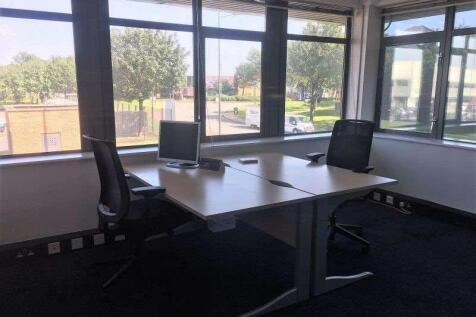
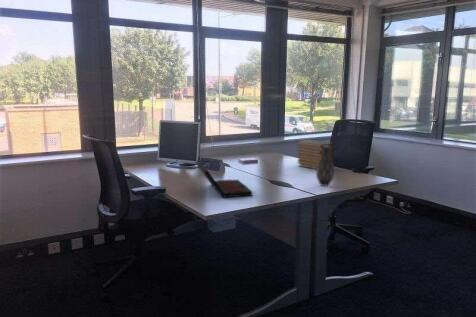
+ book stack (315, 154)
+ laptop (222, 180)
+ vase (325, 165)
